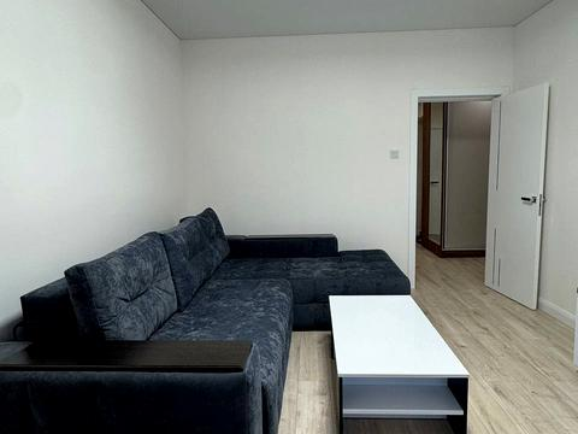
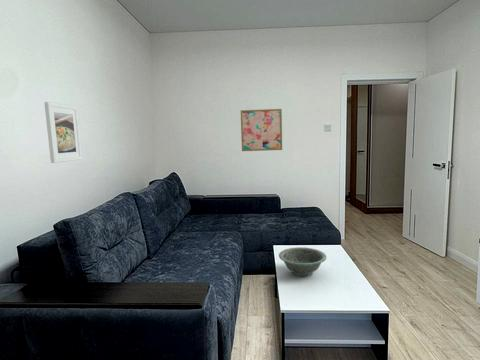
+ wall art (261, 130)
+ decorative bowl (302, 263)
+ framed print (64, 133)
